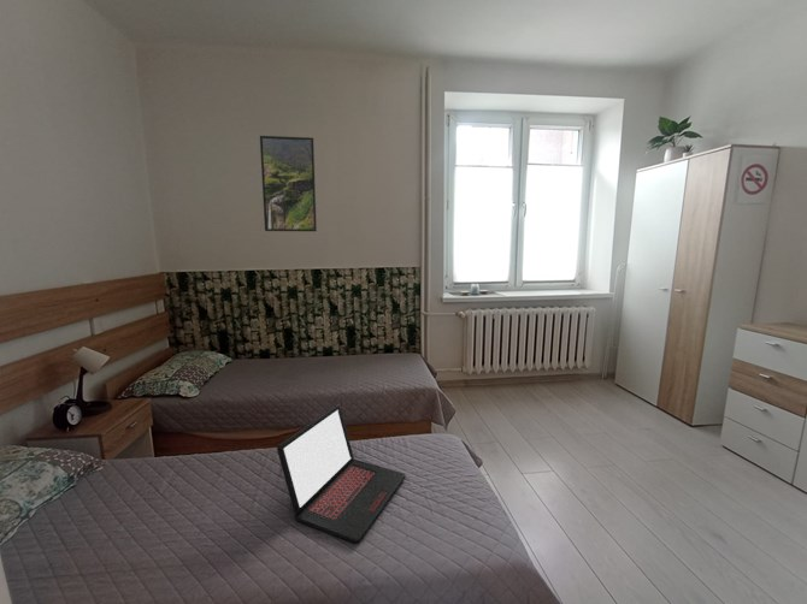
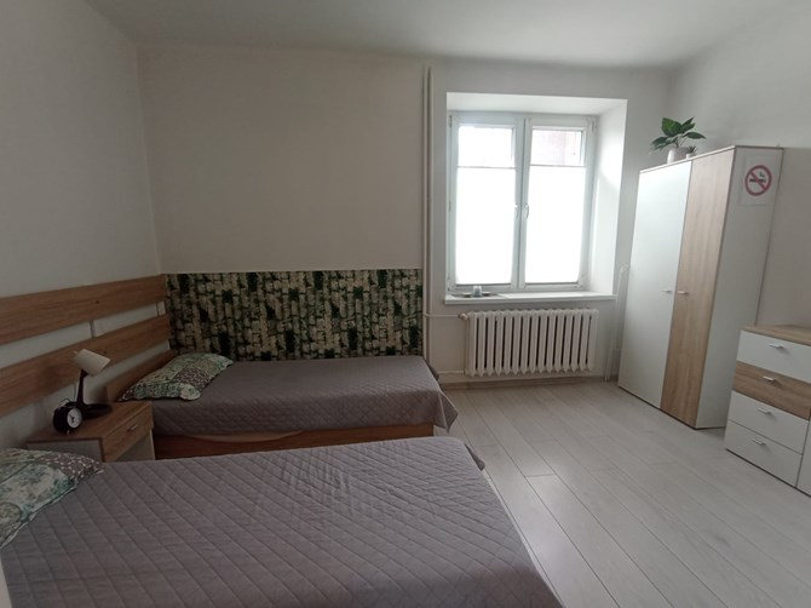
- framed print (289, 184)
- laptop (346, 462)
